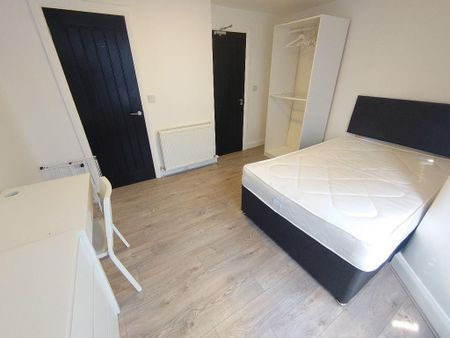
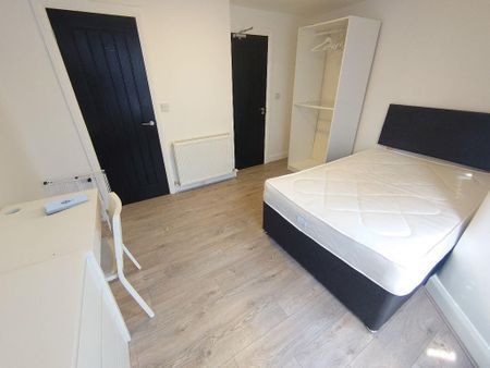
+ notepad (68, 203)
